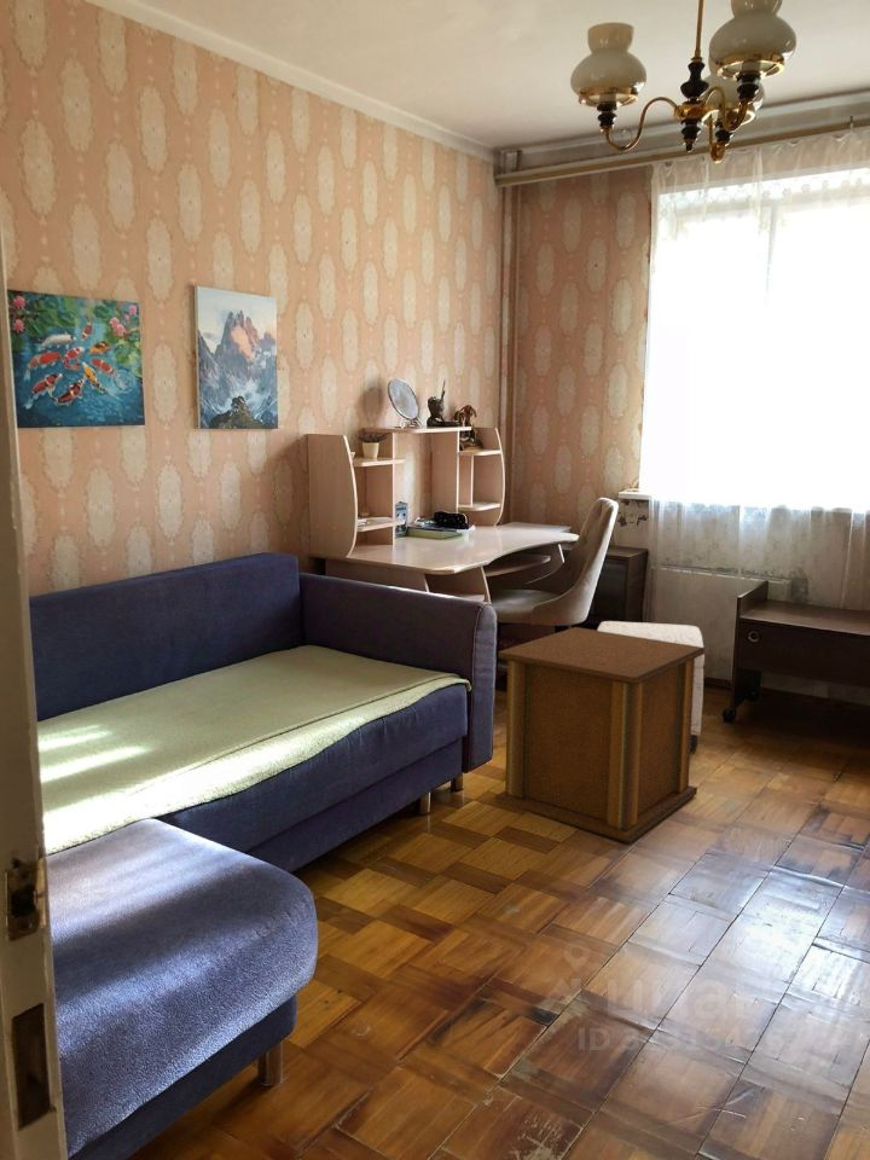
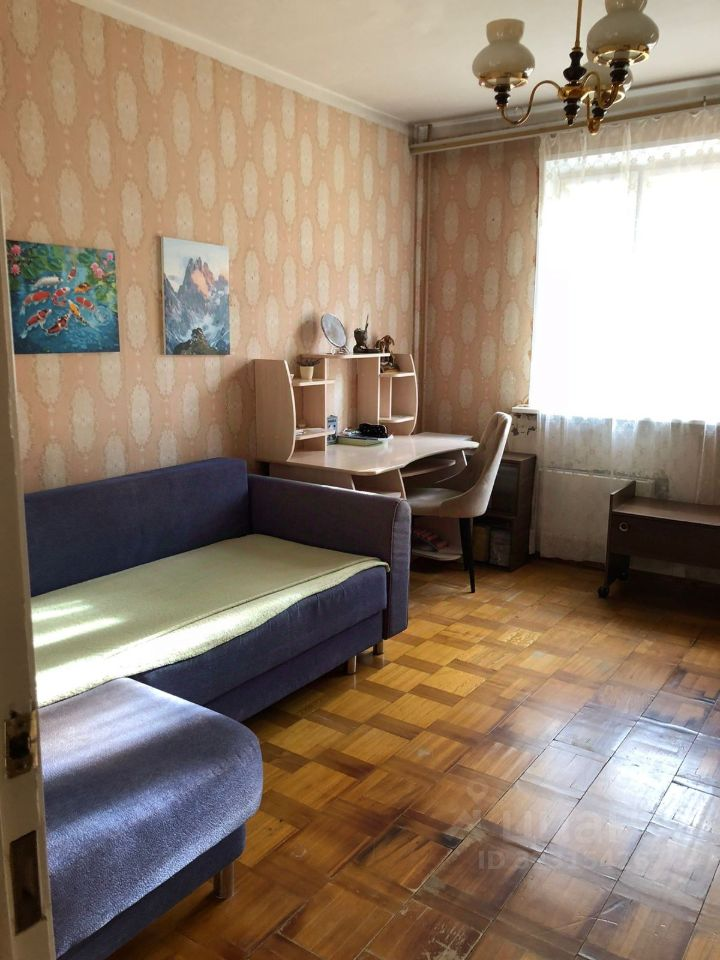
- side table (599, 724)
- ottoman (656, 639)
